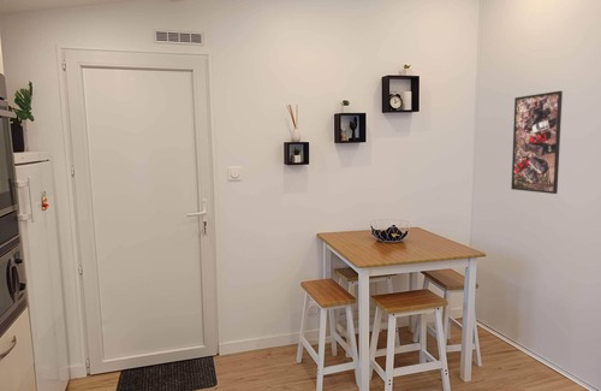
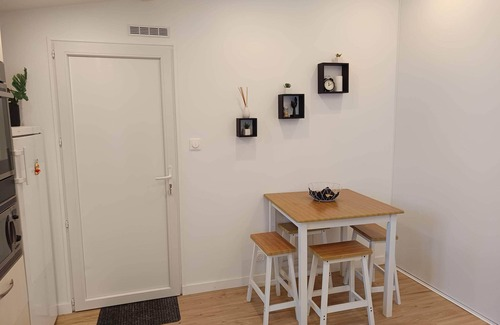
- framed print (535, 143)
